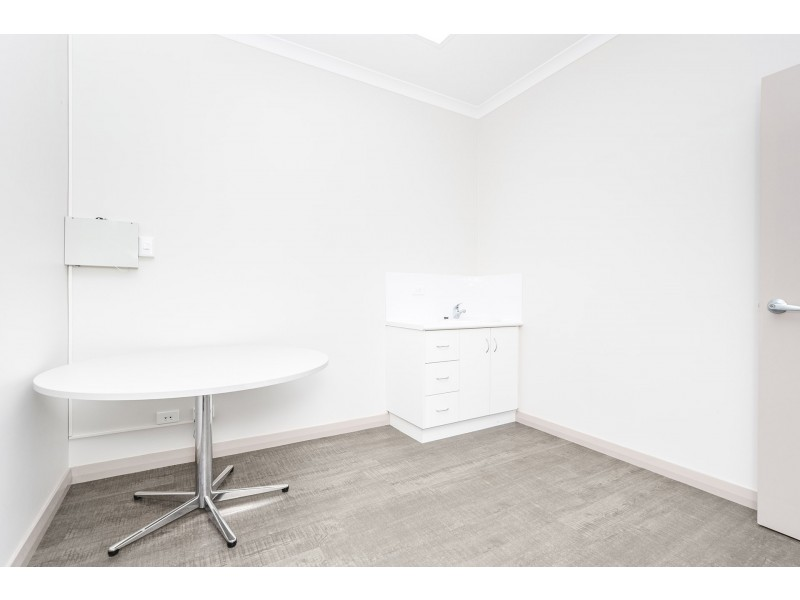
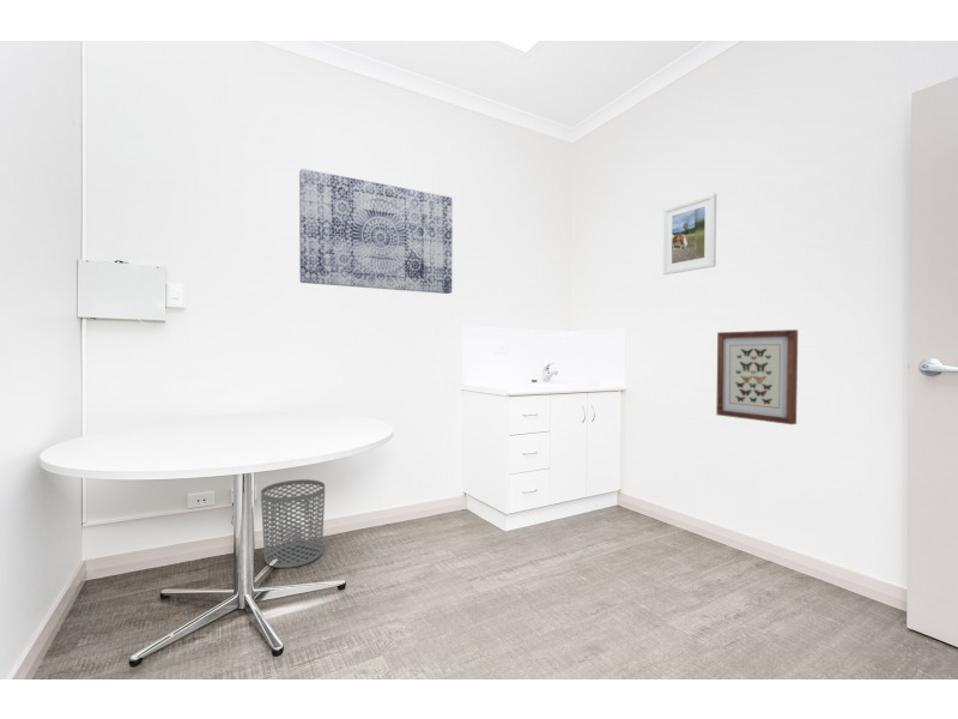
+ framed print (687, 236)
+ waste bin (293, 521)
+ wall art (381, 236)
+ wall art (754, 375)
